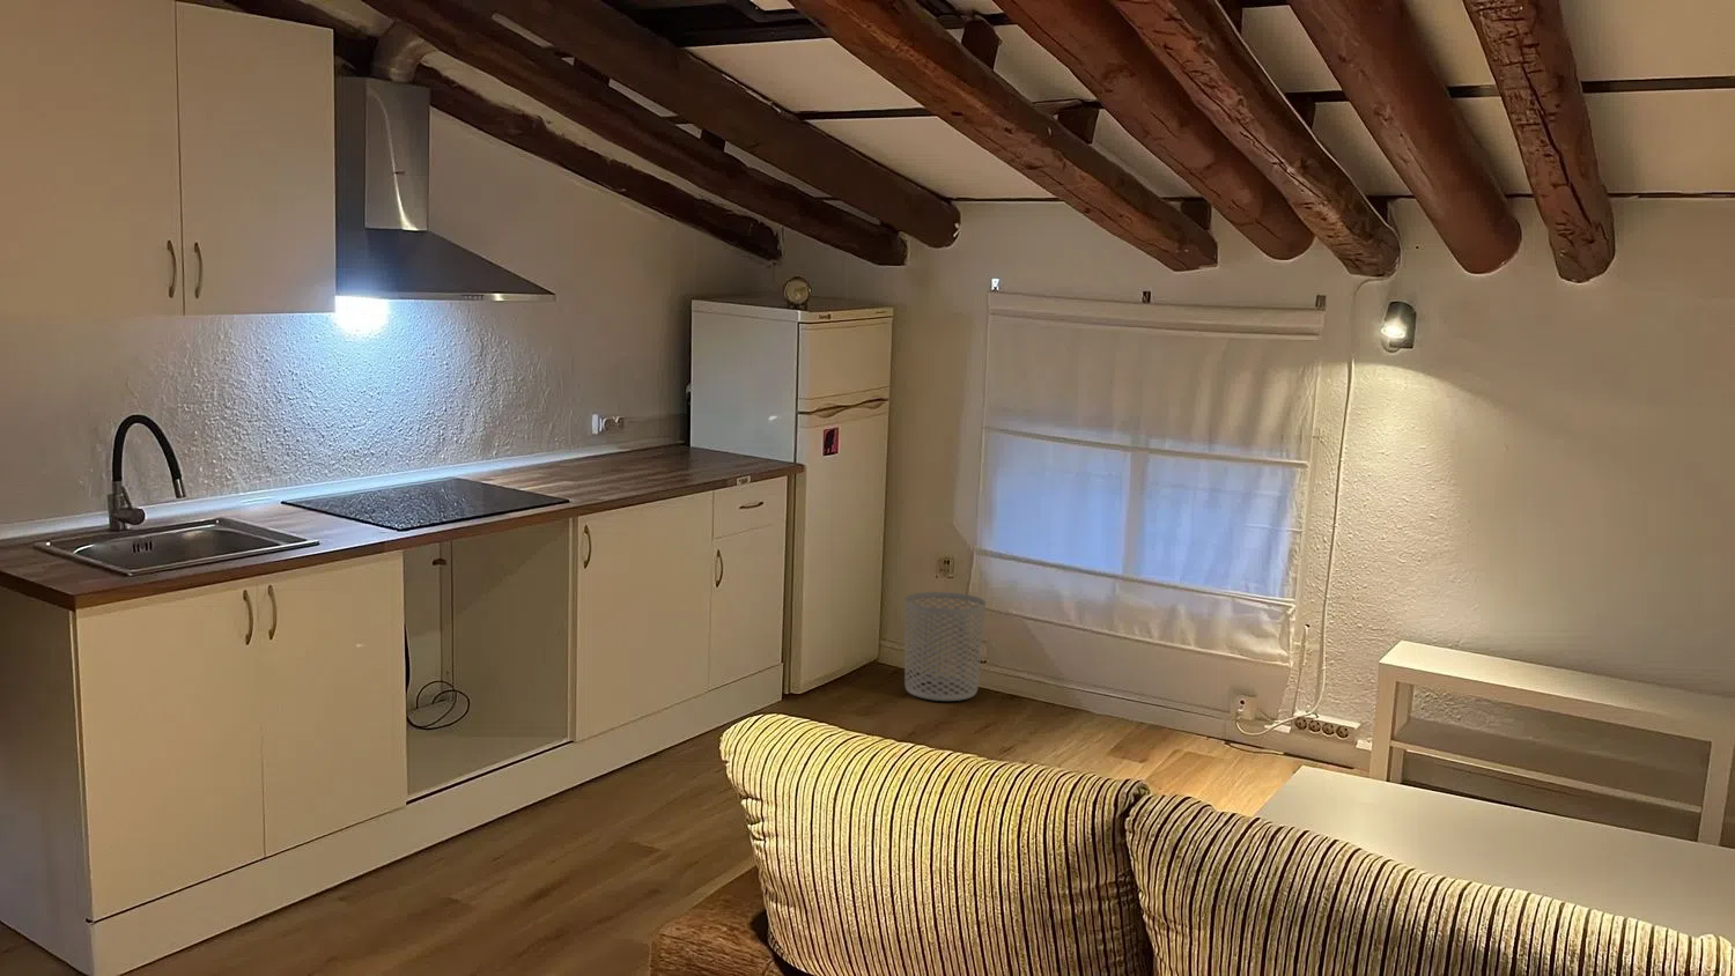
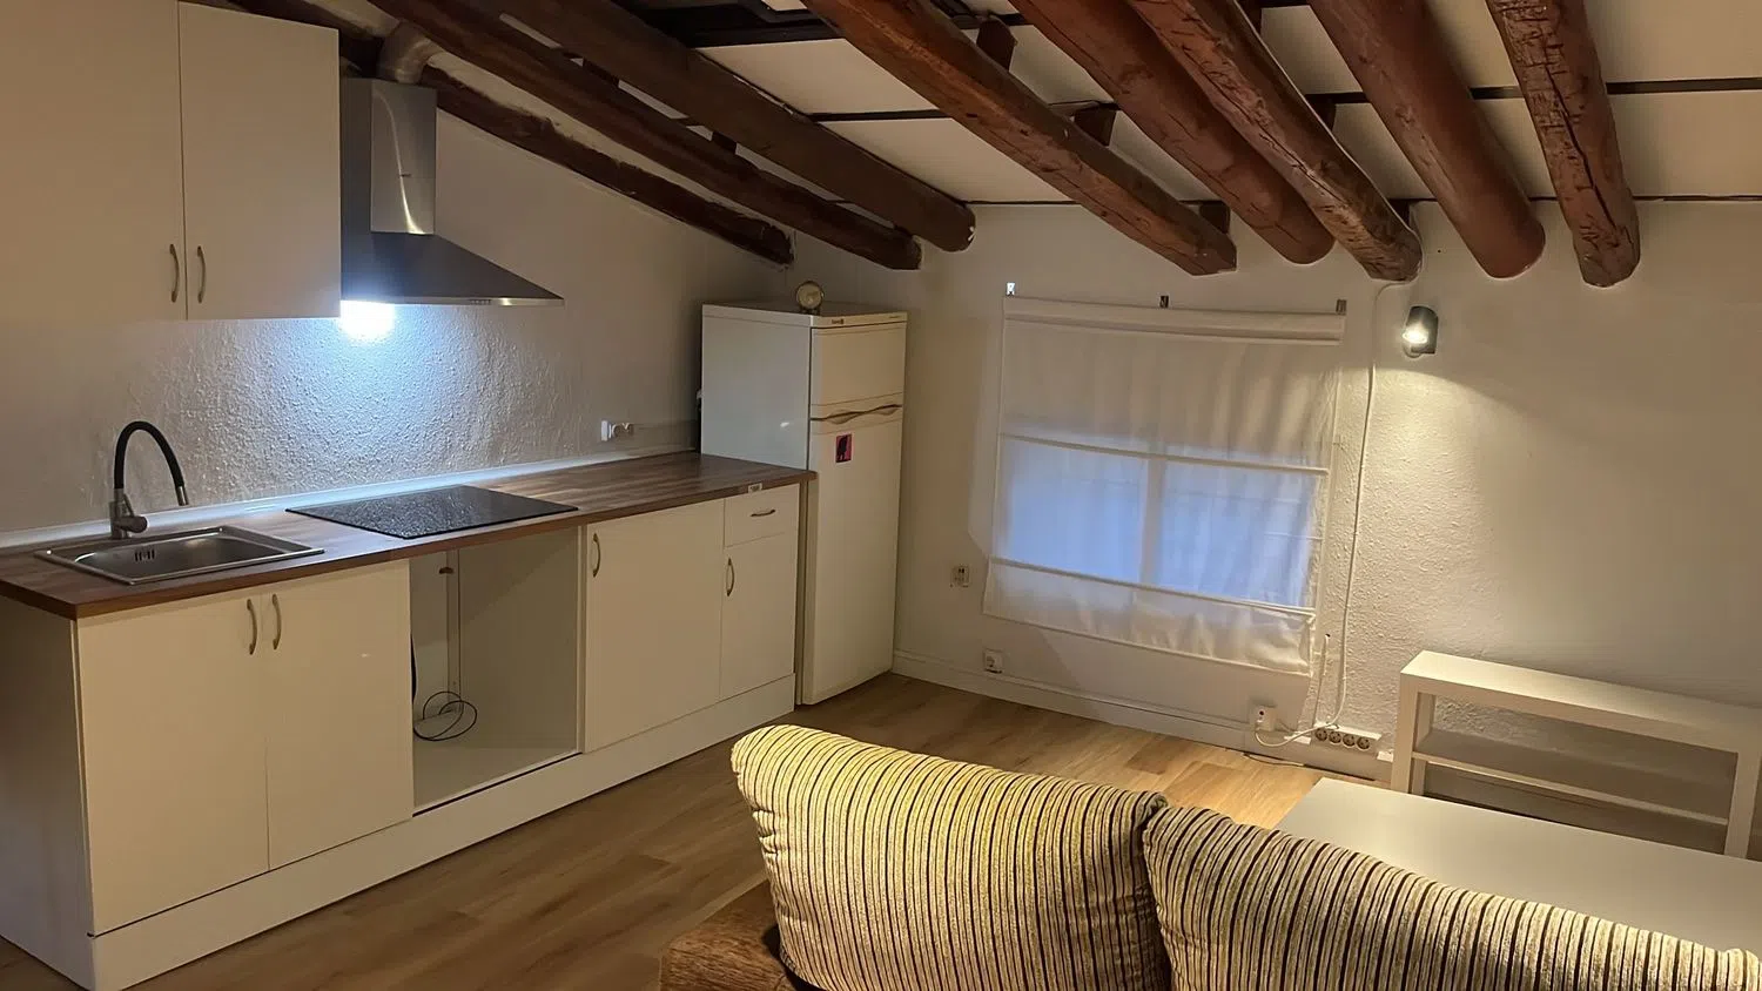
- waste bin (941, 645)
